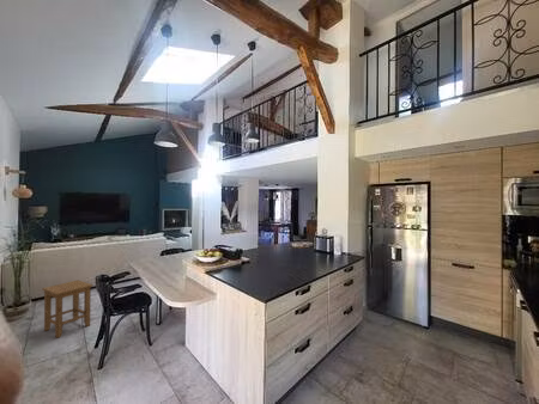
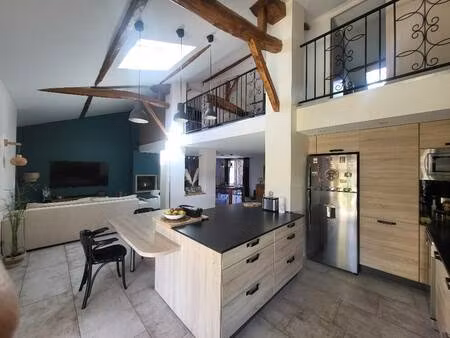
- stool (68, 310)
